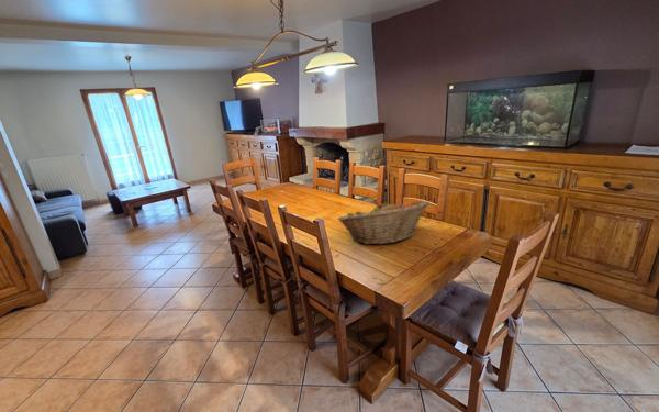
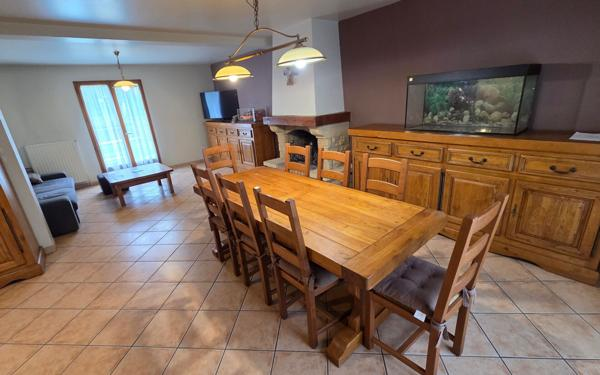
- fruit basket (383, 218)
